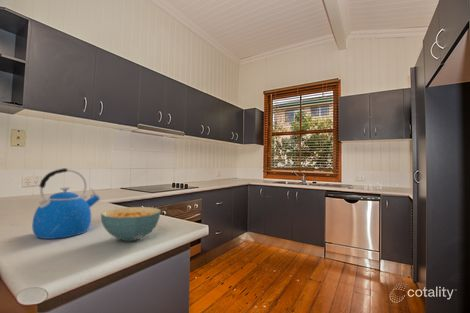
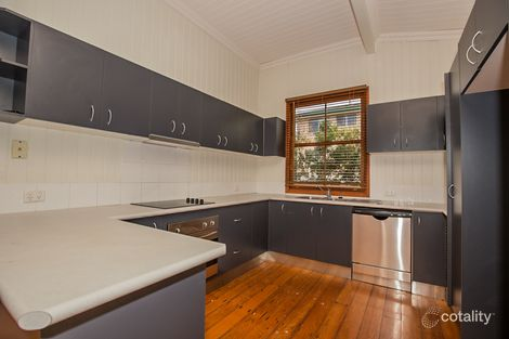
- kettle (71, 199)
- cereal bowl (132, 225)
